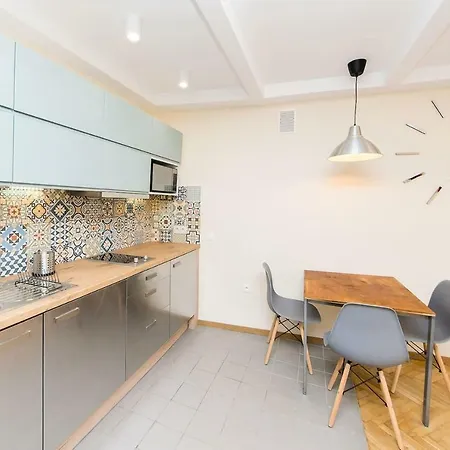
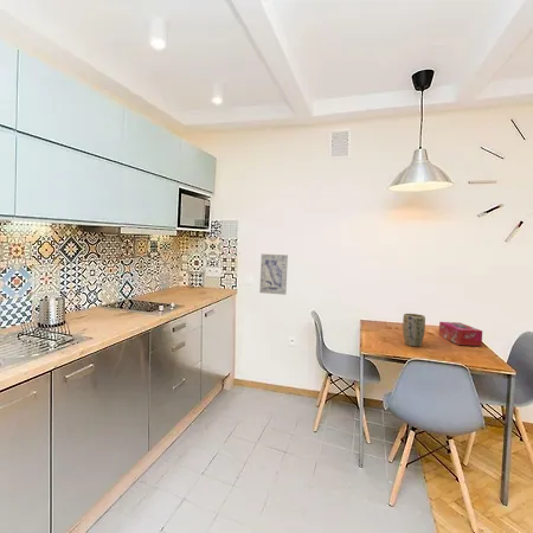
+ wall art (272, 274)
+ tissue box (458, 333)
+ plant pot (413, 329)
